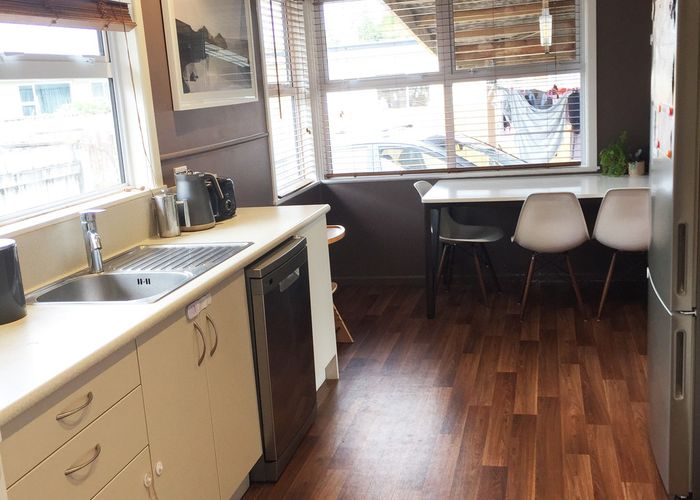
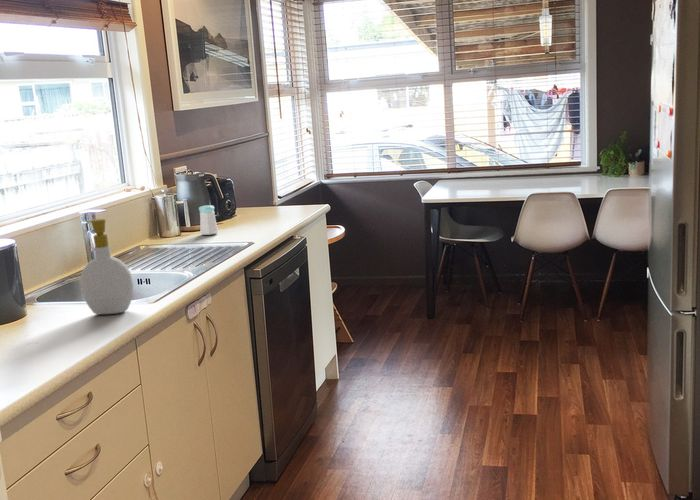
+ soap bottle (105, 266)
+ salt shaker (207, 219)
